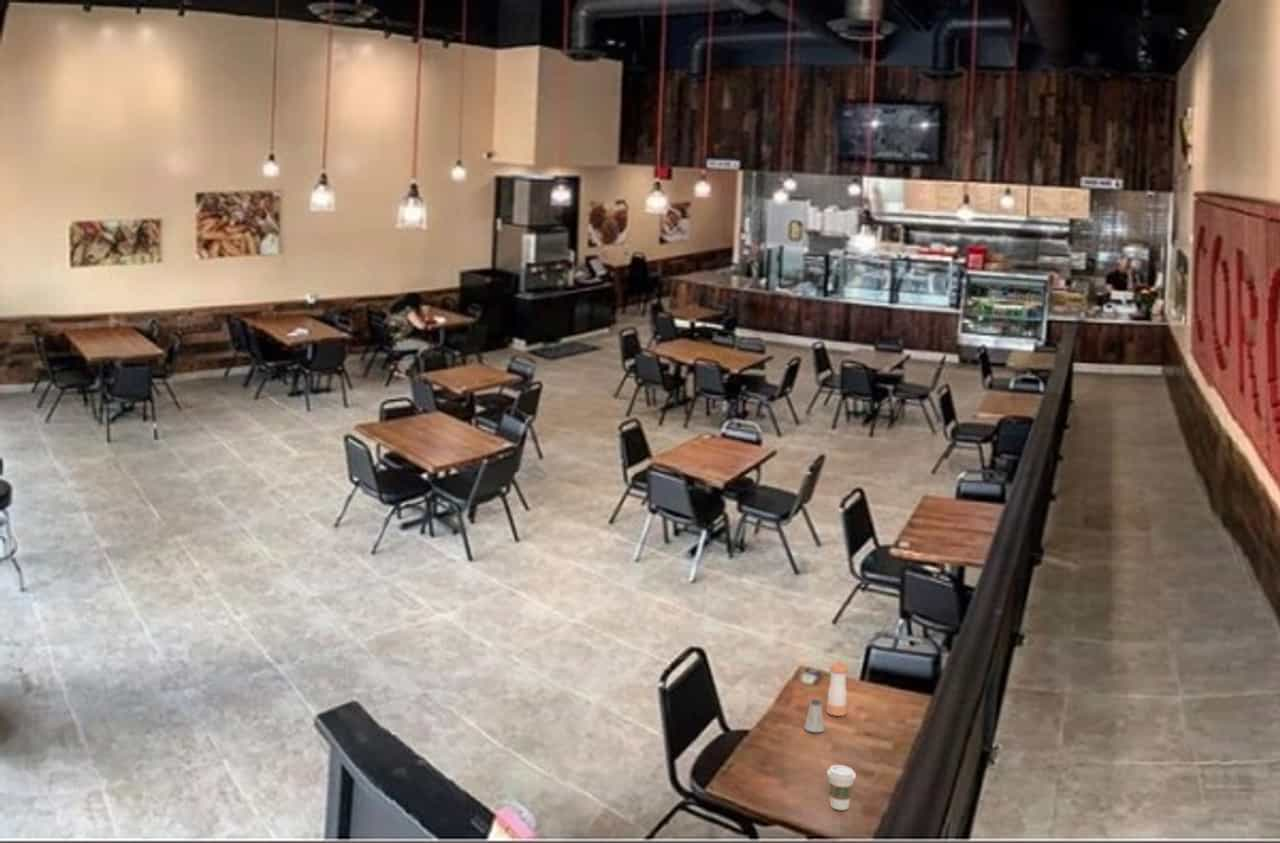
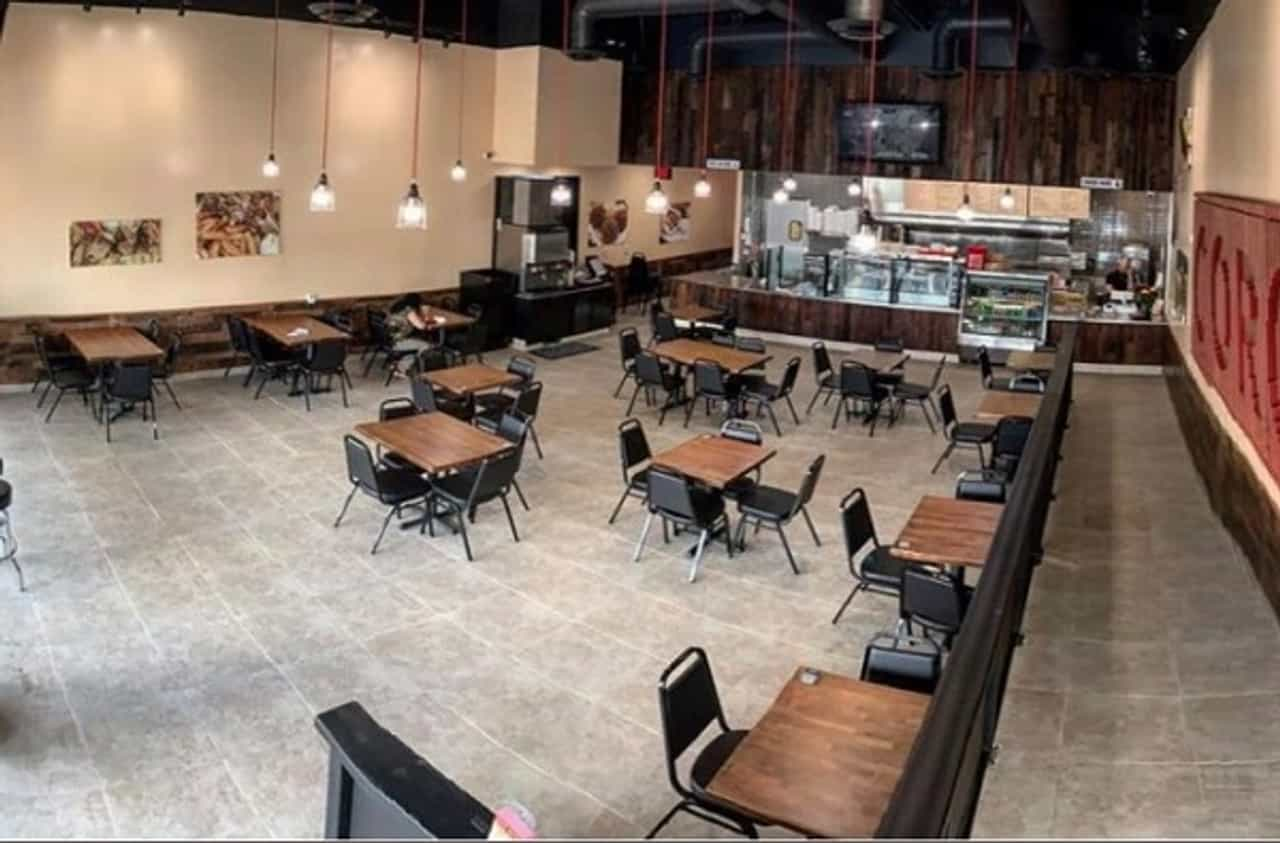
- pepper shaker (837, 686)
- saltshaker (815, 715)
- coffee cup (840, 787)
